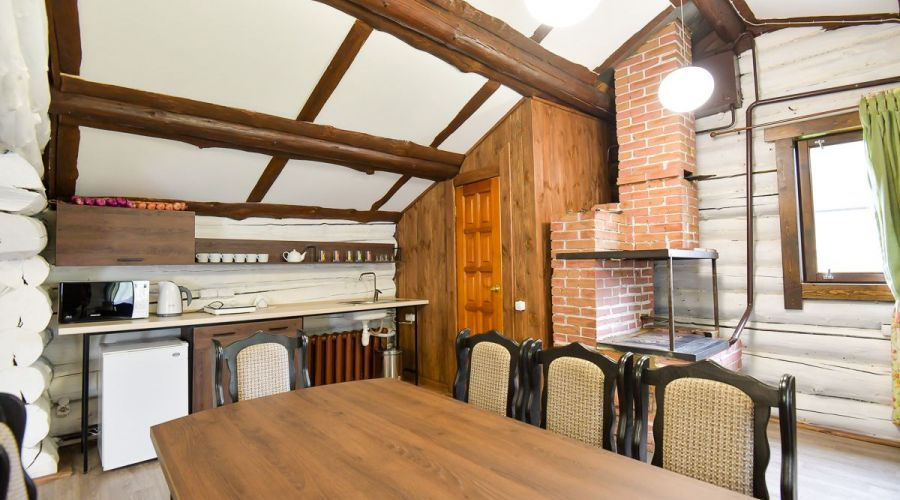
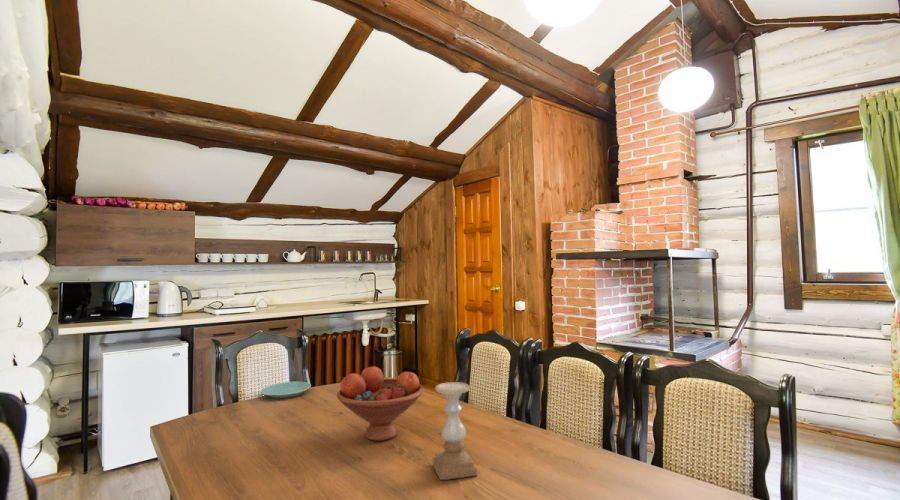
+ candle holder (453, 427)
+ plate (286, 390)
+ fruit bowl (380, 403)
